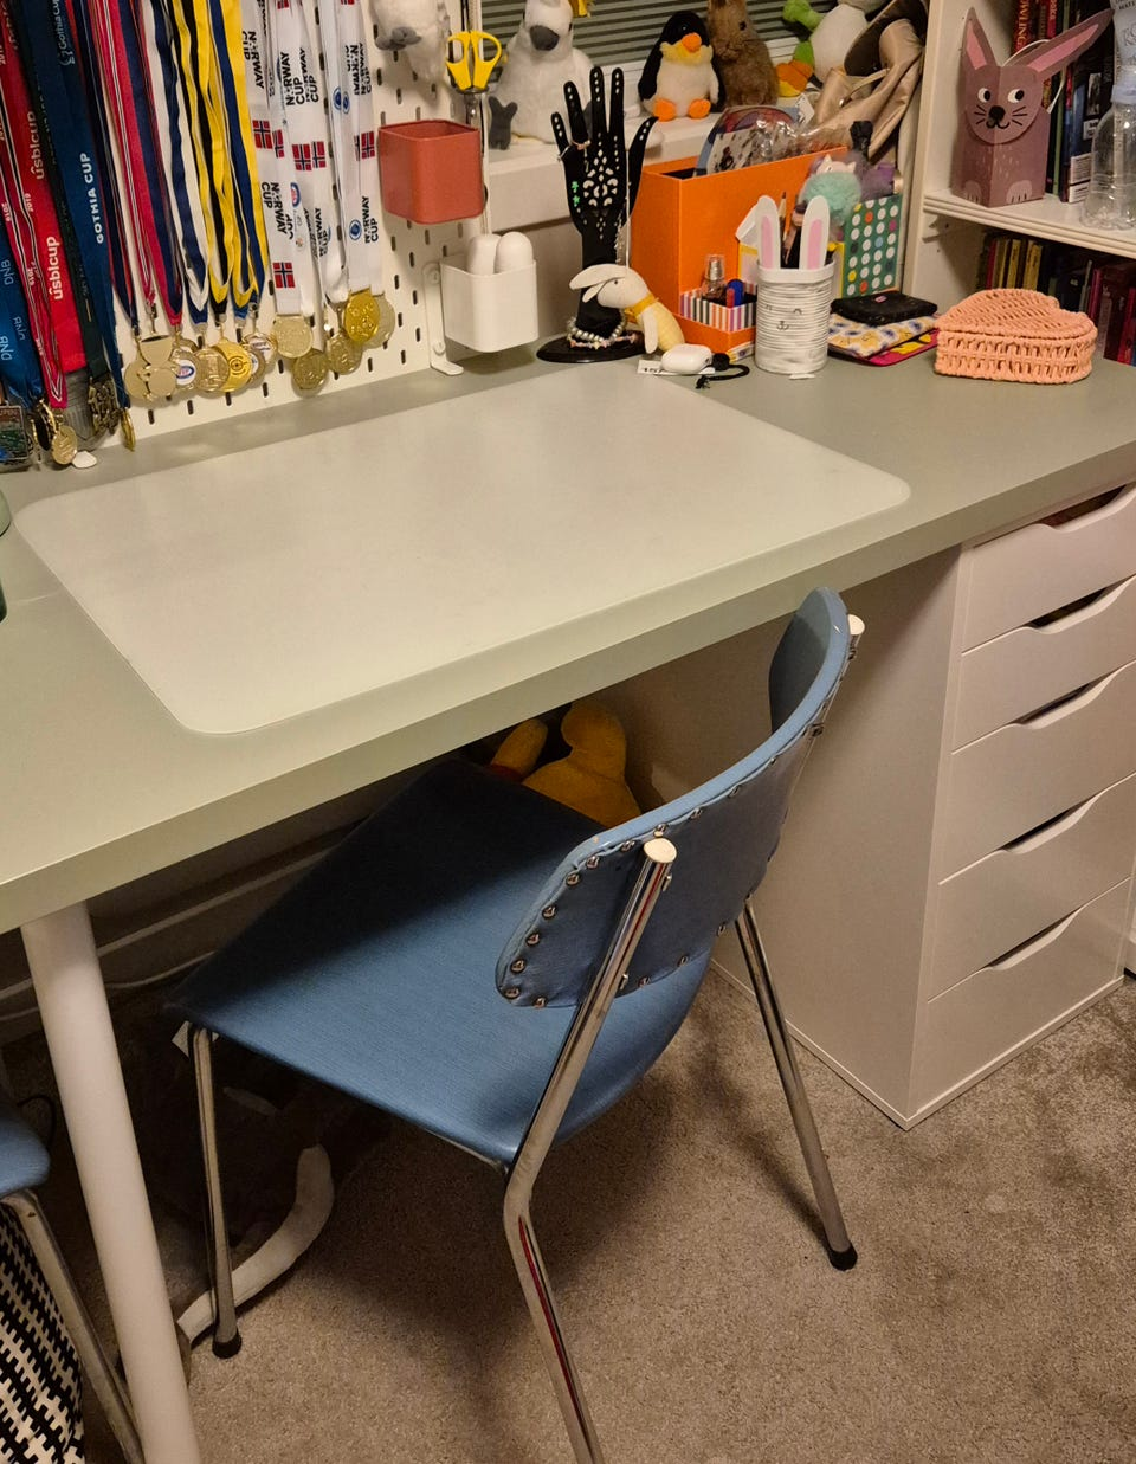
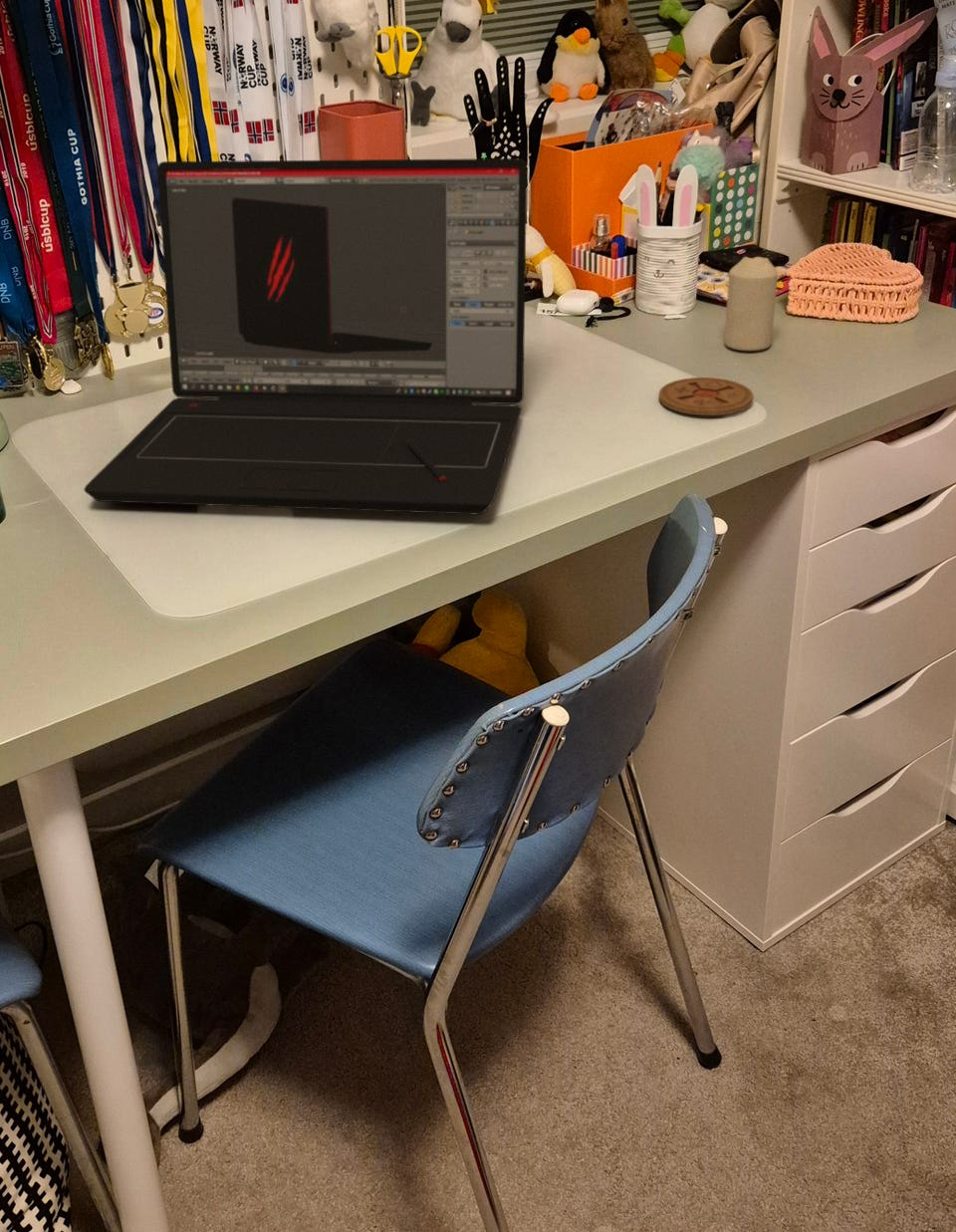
+ coaster (705, 395)
+ laptop (312, 326)
+ candle (751, 302)
